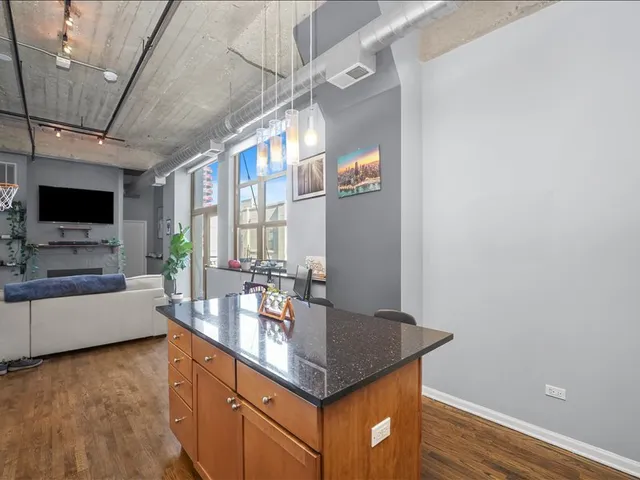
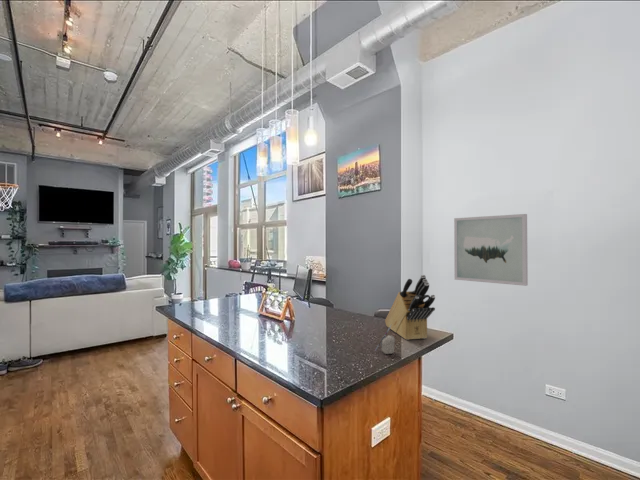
+ wall art (488, 249)
+ knife block (408, 303)
+ candle (386, 337)
